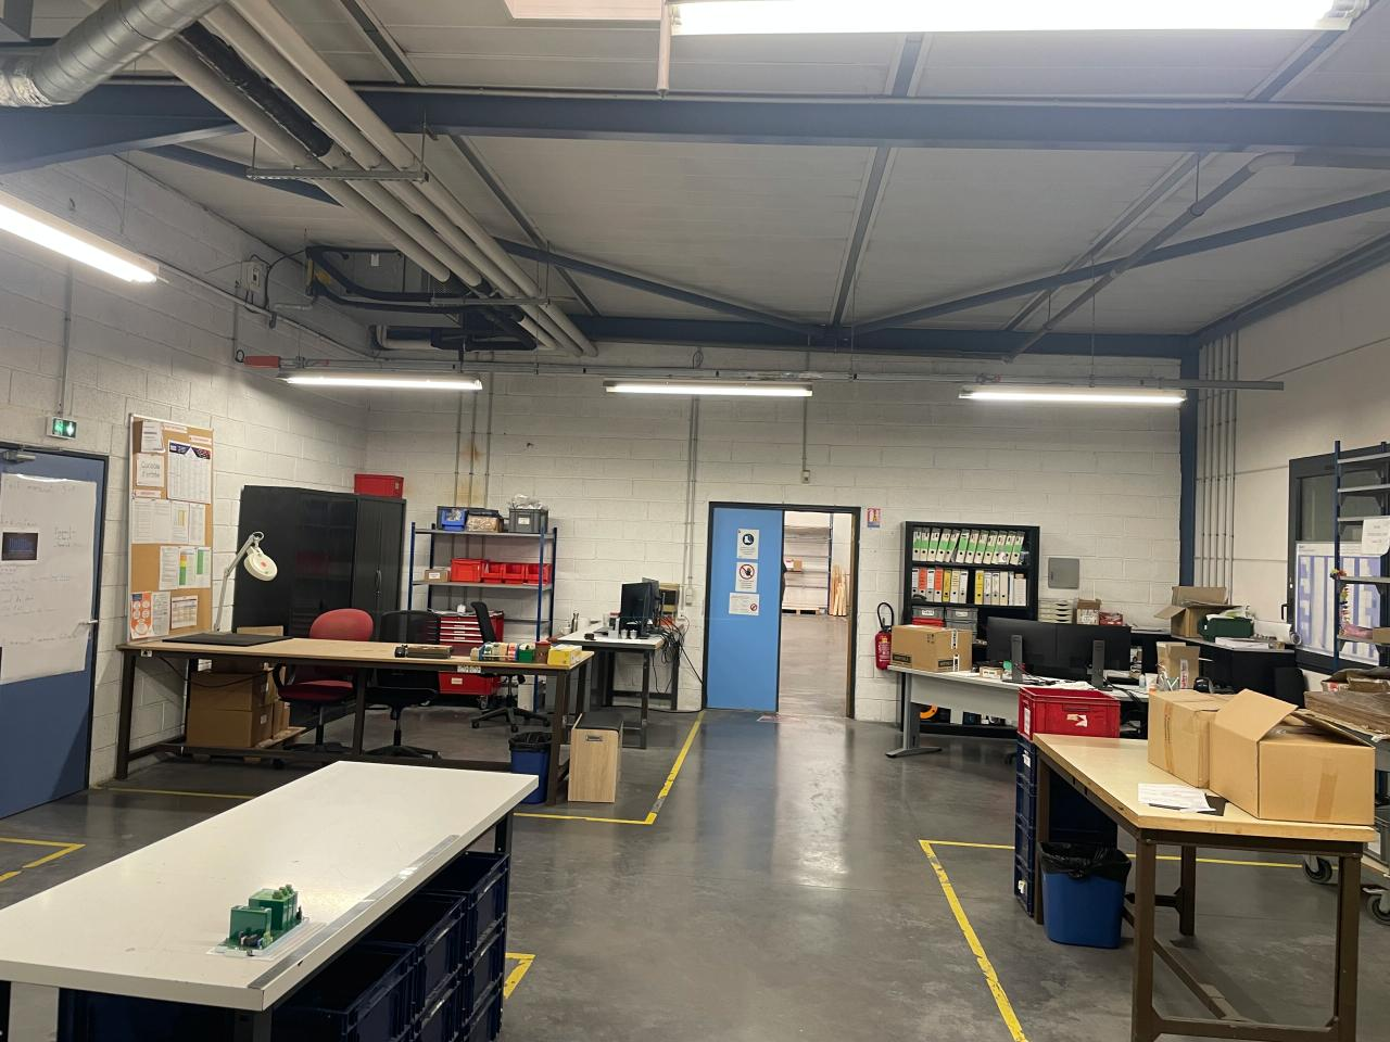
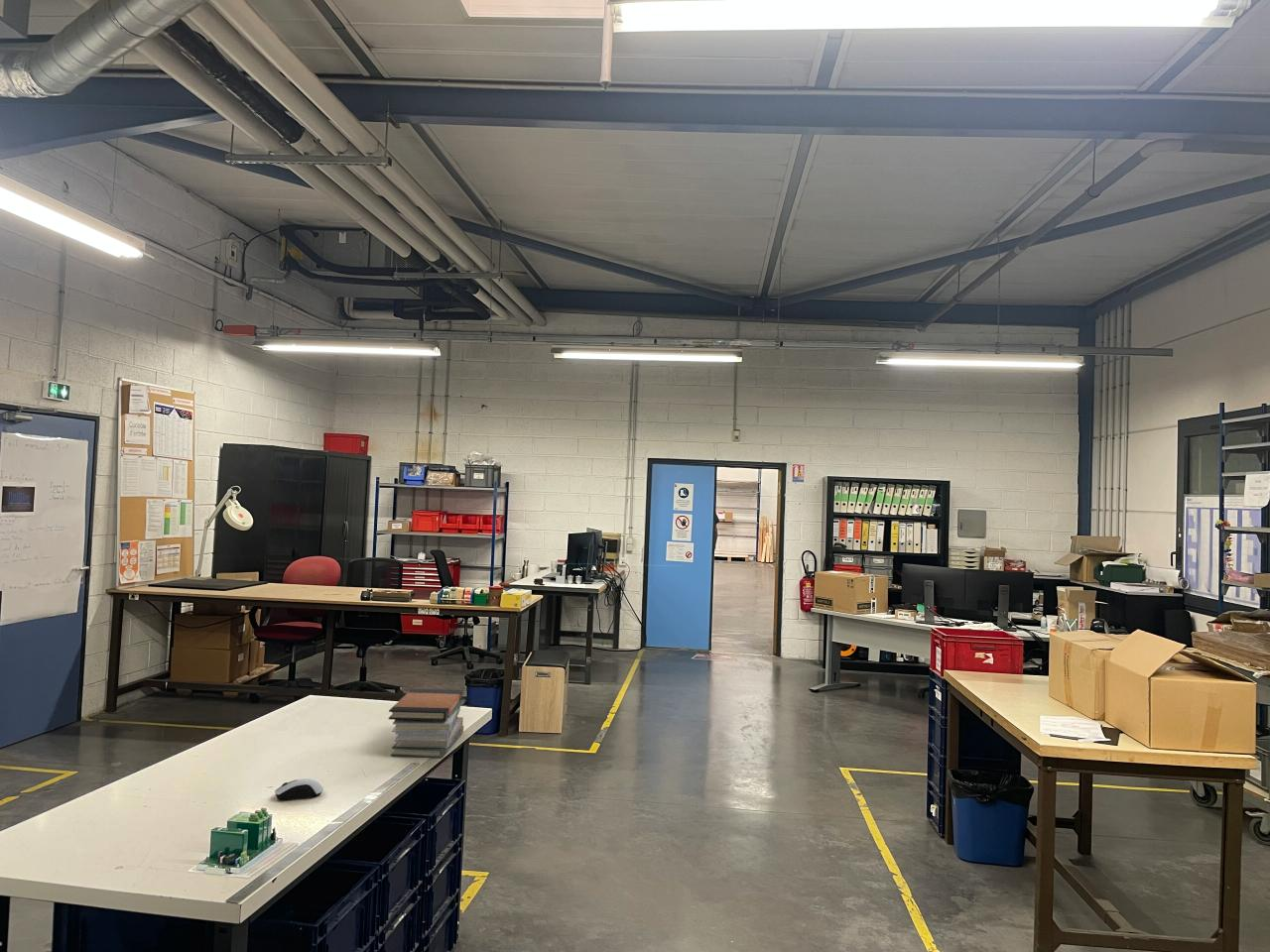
+ book stack (428, 721)
+ computer mouse (300, 787)
